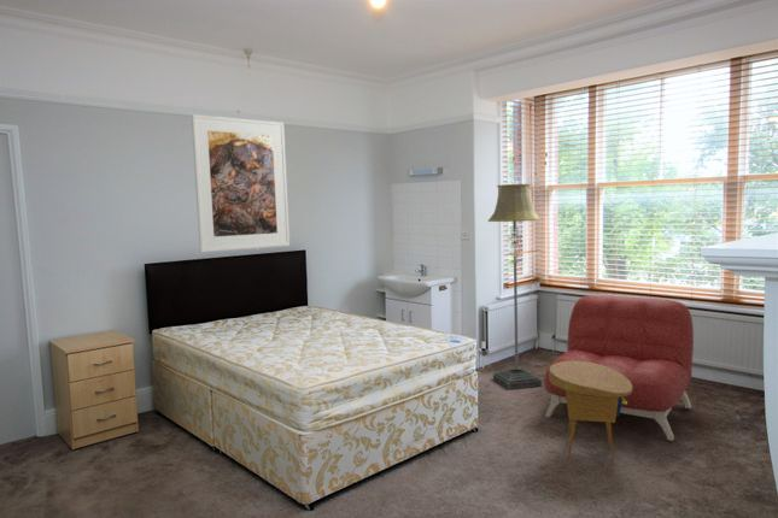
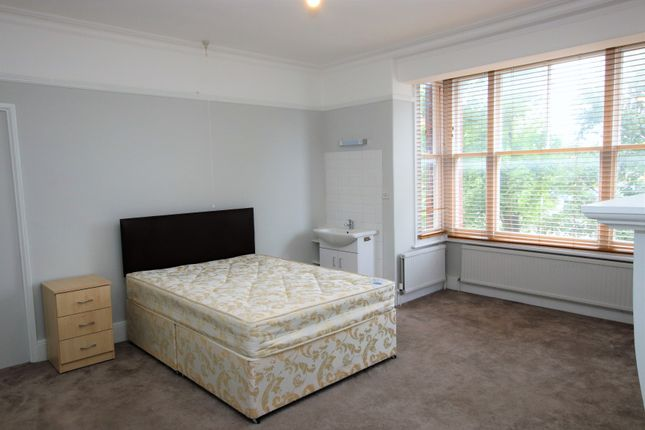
- floor lamp (515, 284)
- side table (590, 412)
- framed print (244, 184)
- armchair (618, 358)
